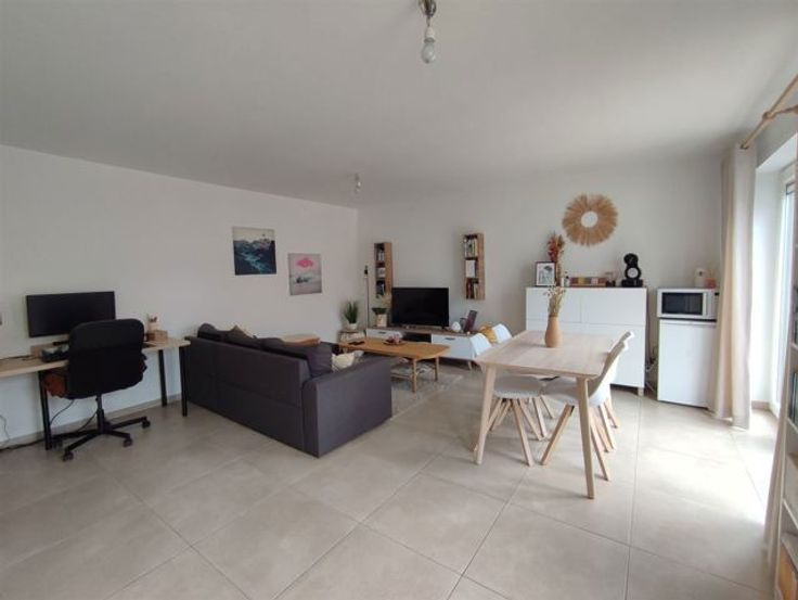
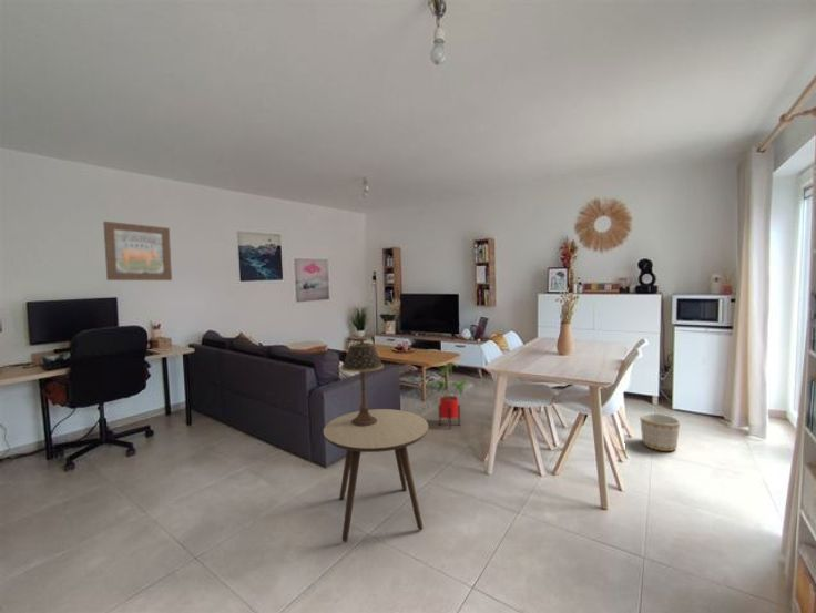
+ side table (377, 451)
+ house plant (448, 394)
+ planter (659, 432)
+ table lamp (363, 379)
+ wall art (140, 253)
